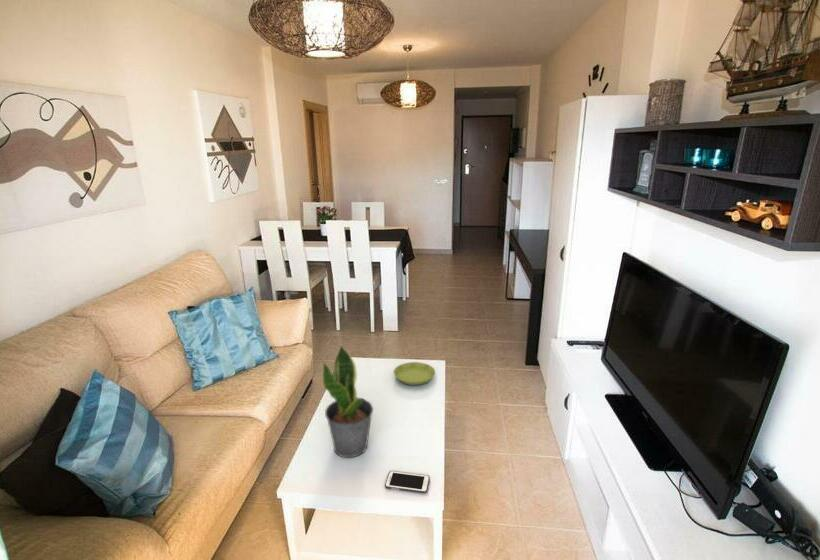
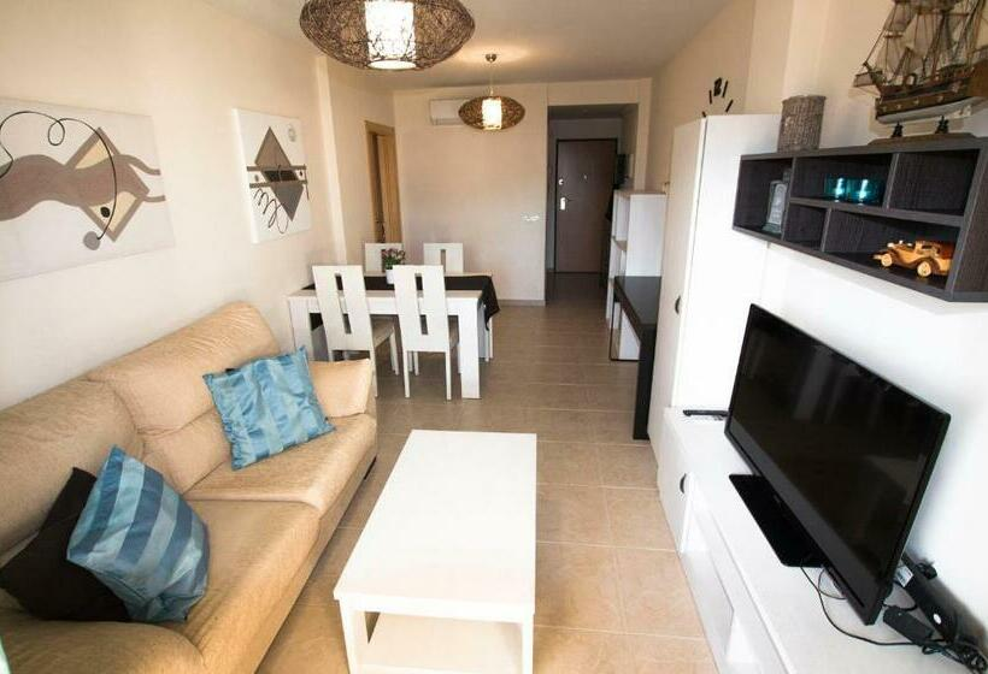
- cell phone (407, 481)
- potted plant (348, 401)
- saucer (414, 374)
